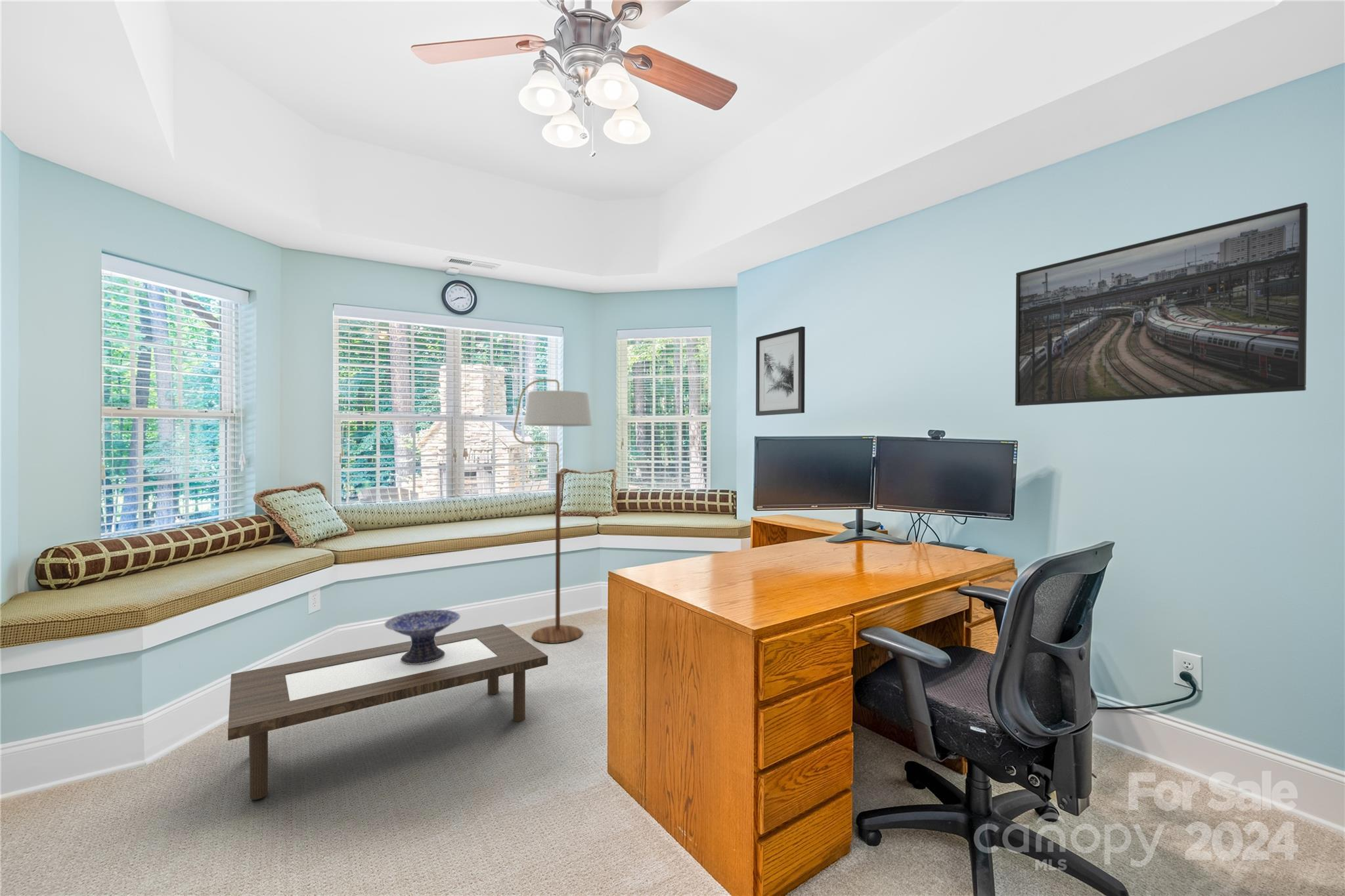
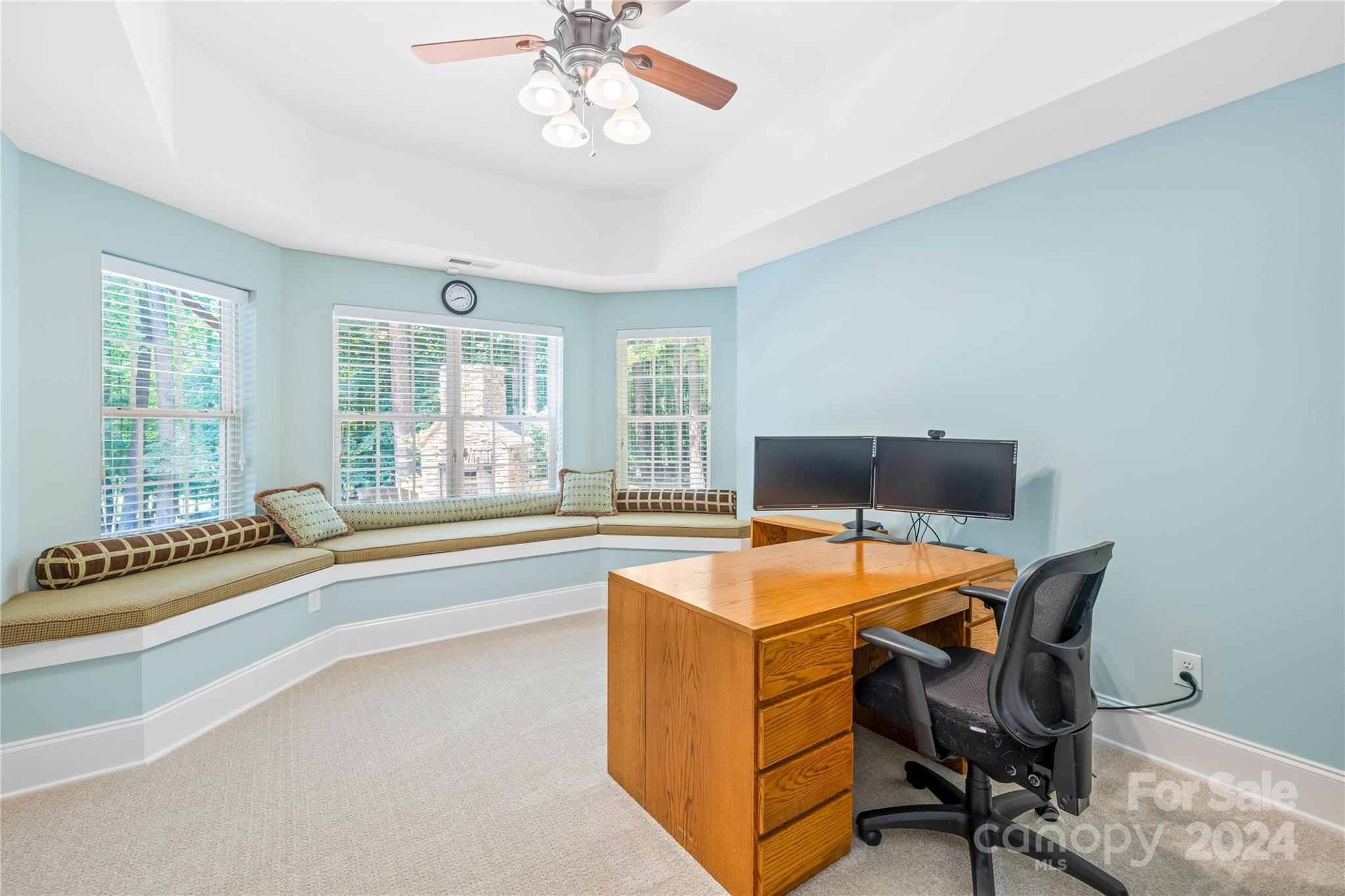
- floor lamp (556, 507)
- coffee table (396, 700)
- decorative bowl (423, 637)
- wall art (779, 373)
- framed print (1136, 322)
